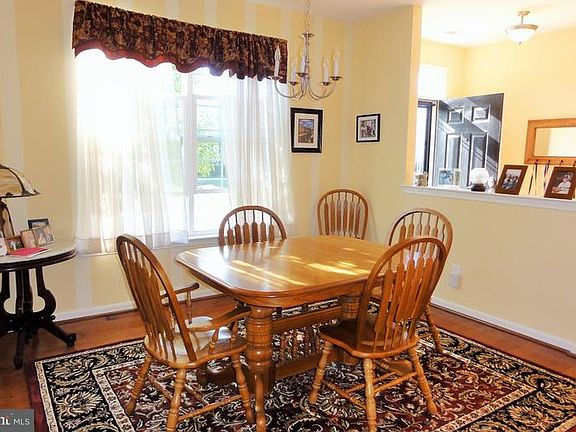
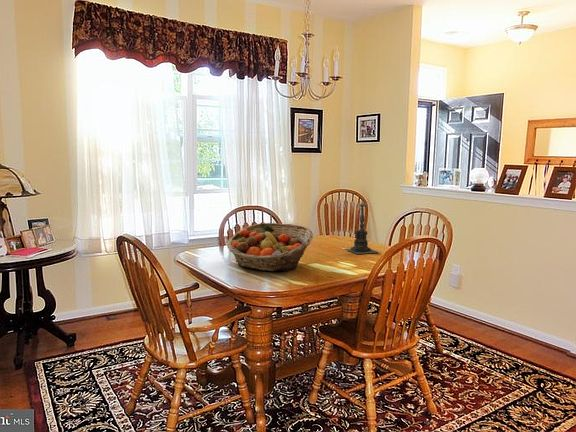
+ candle holder (362, 223)
+ fruit basket (269, 245)
